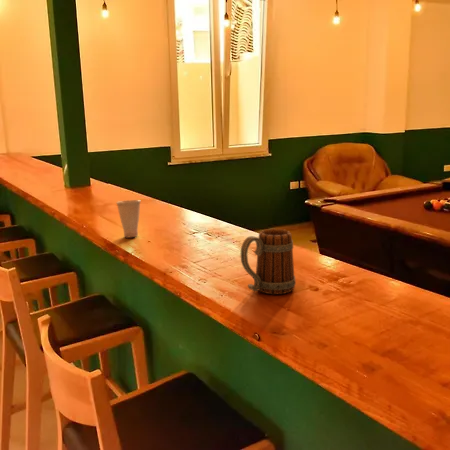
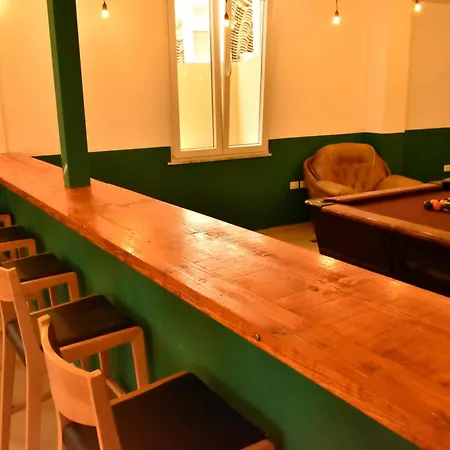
- cup (129, 217)
- beer mug (267, 262)
